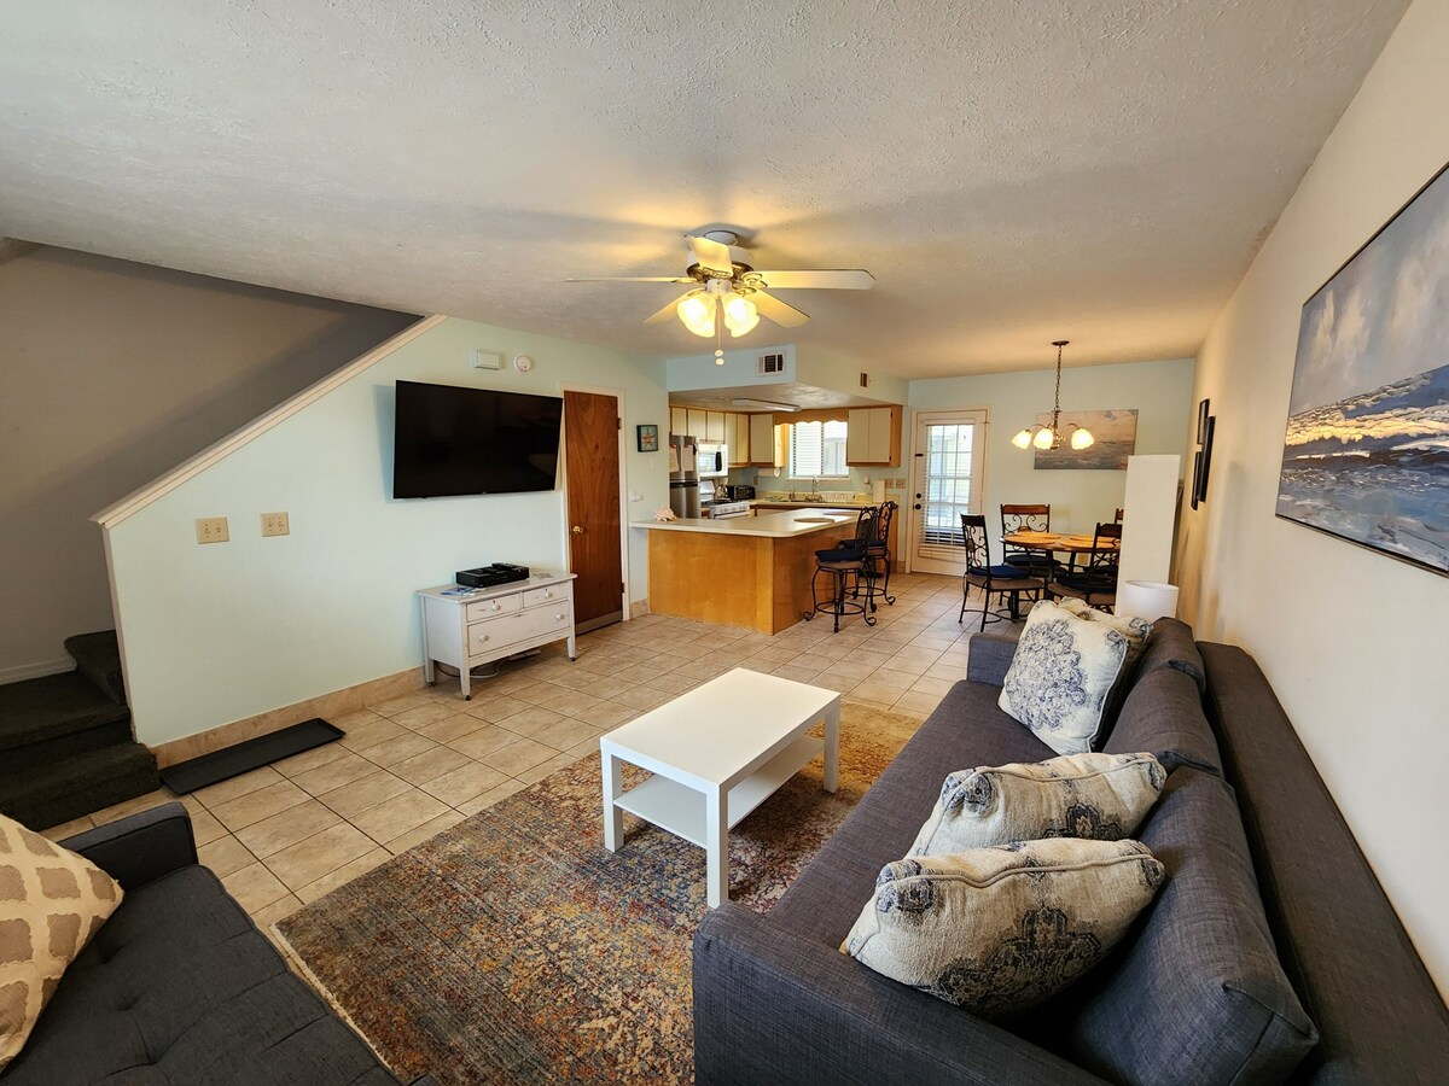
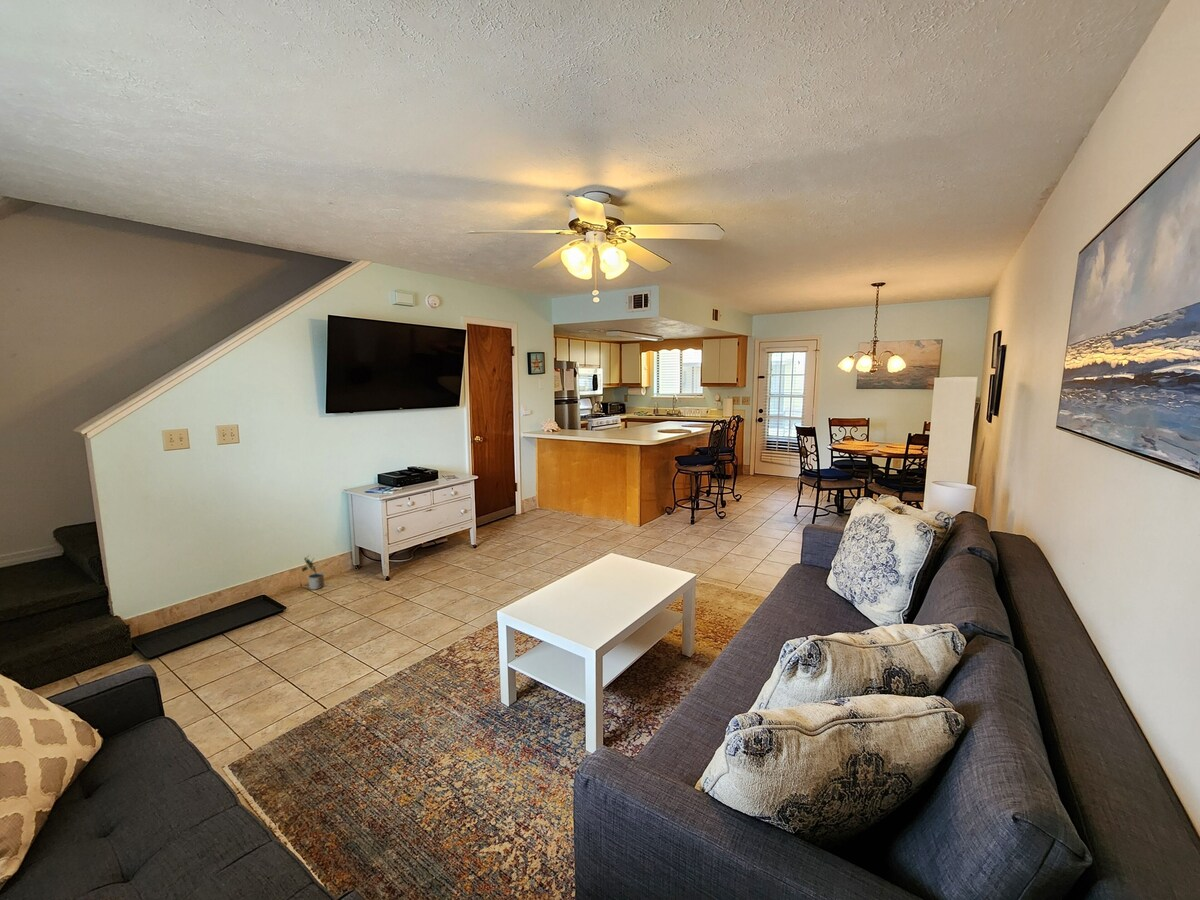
+ potted plant (311, 574)
